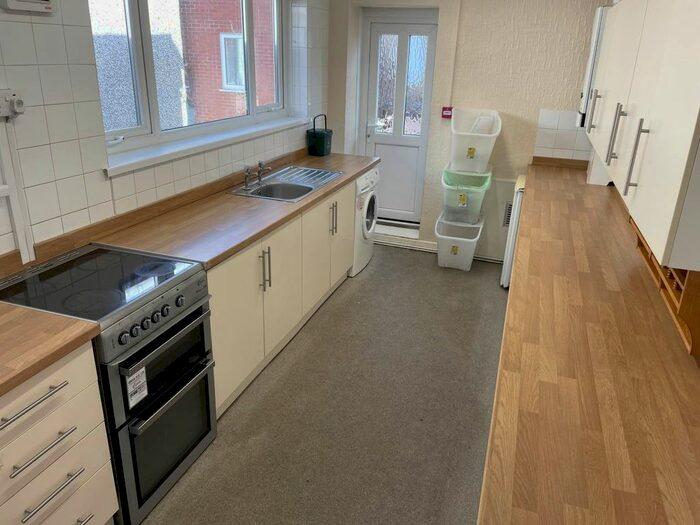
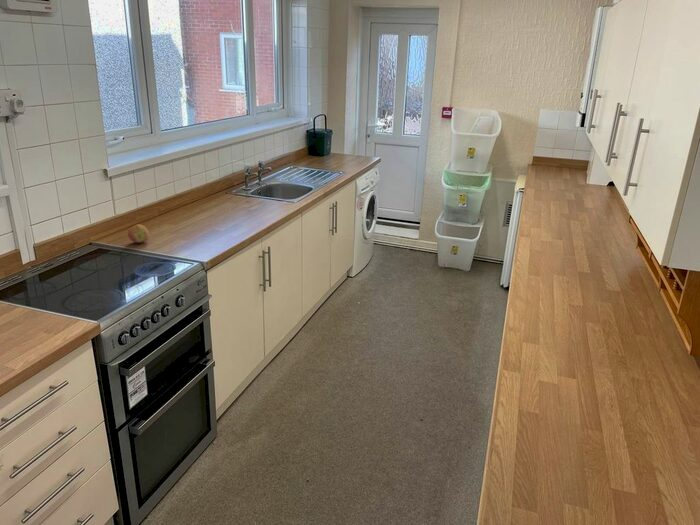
+ fruit (138, 233)
